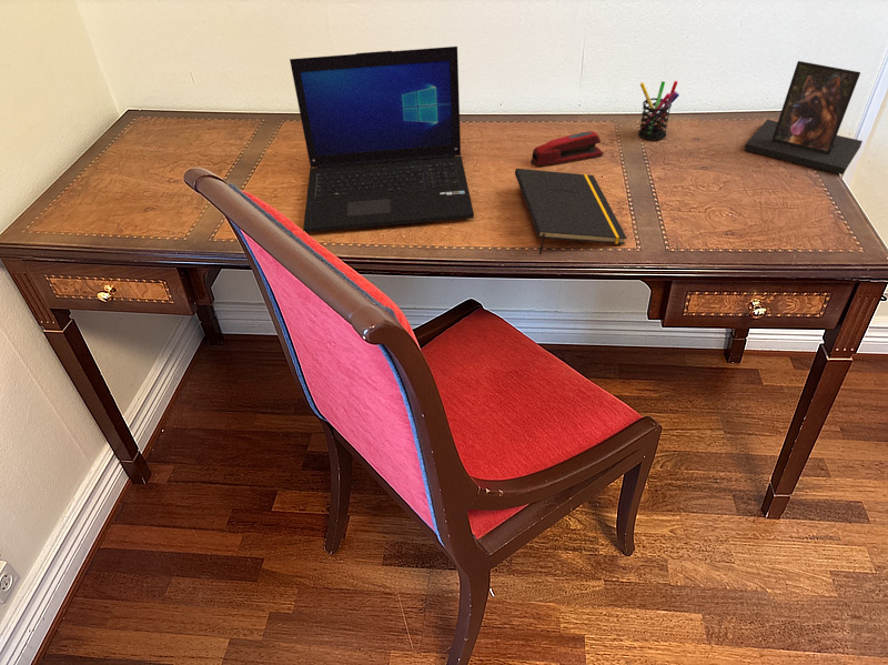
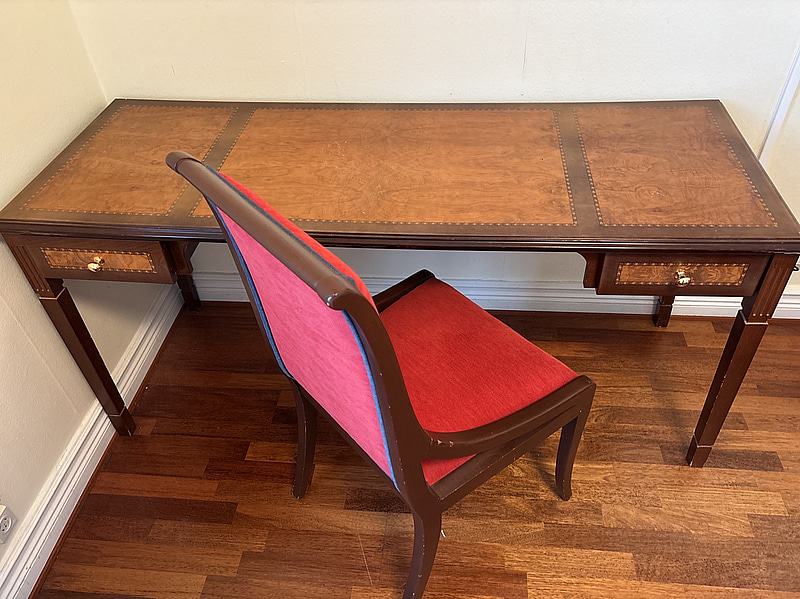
- photo frame (814, 109)
- pen holder (658, 107)
- notepad (567, 204)
- stapler (567, 147)
- laptop (381, 138)
